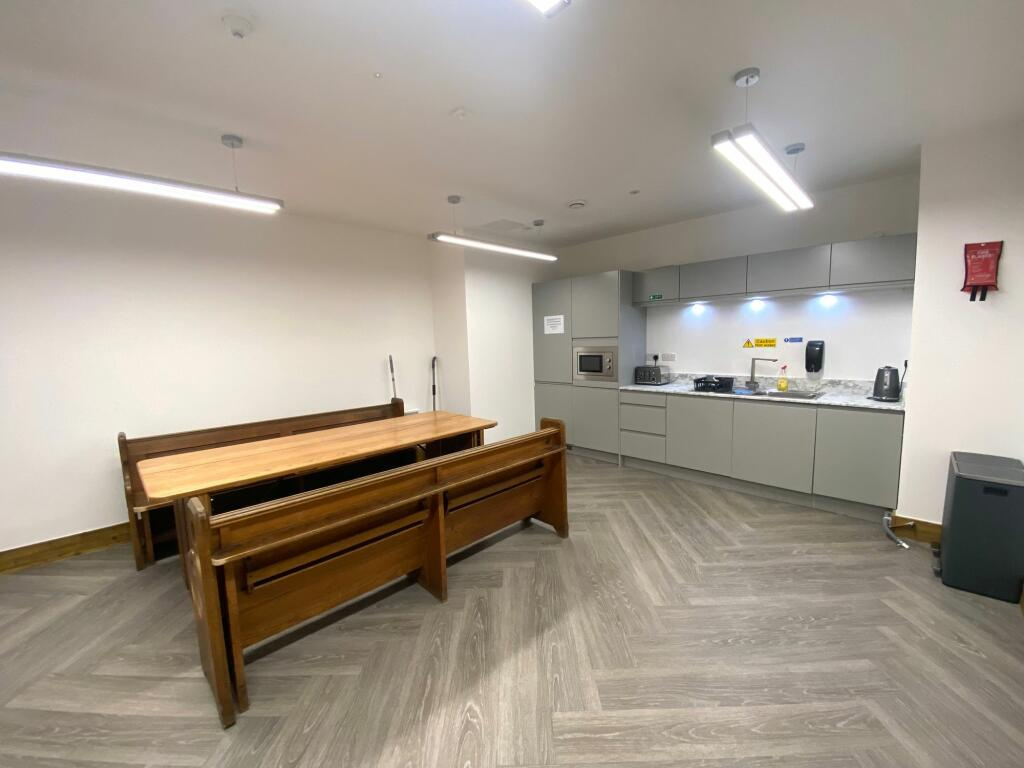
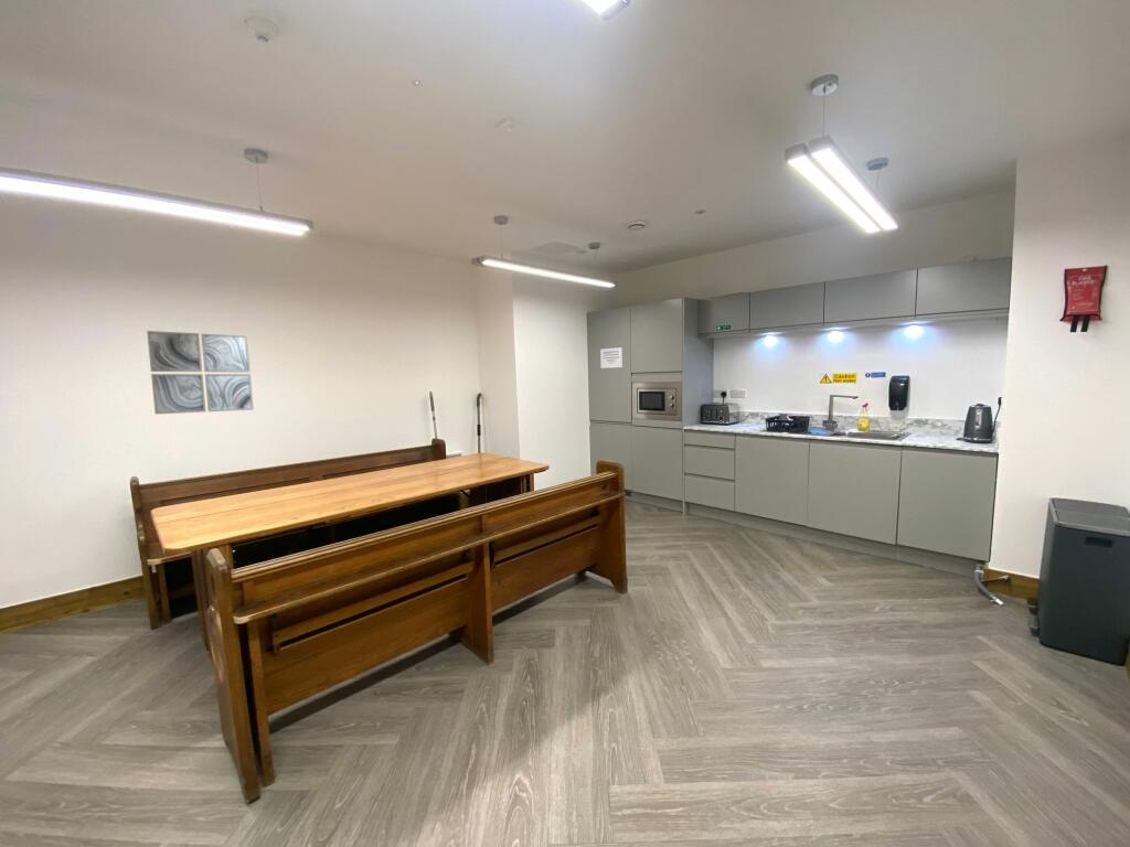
+ wall art (202, 374)
